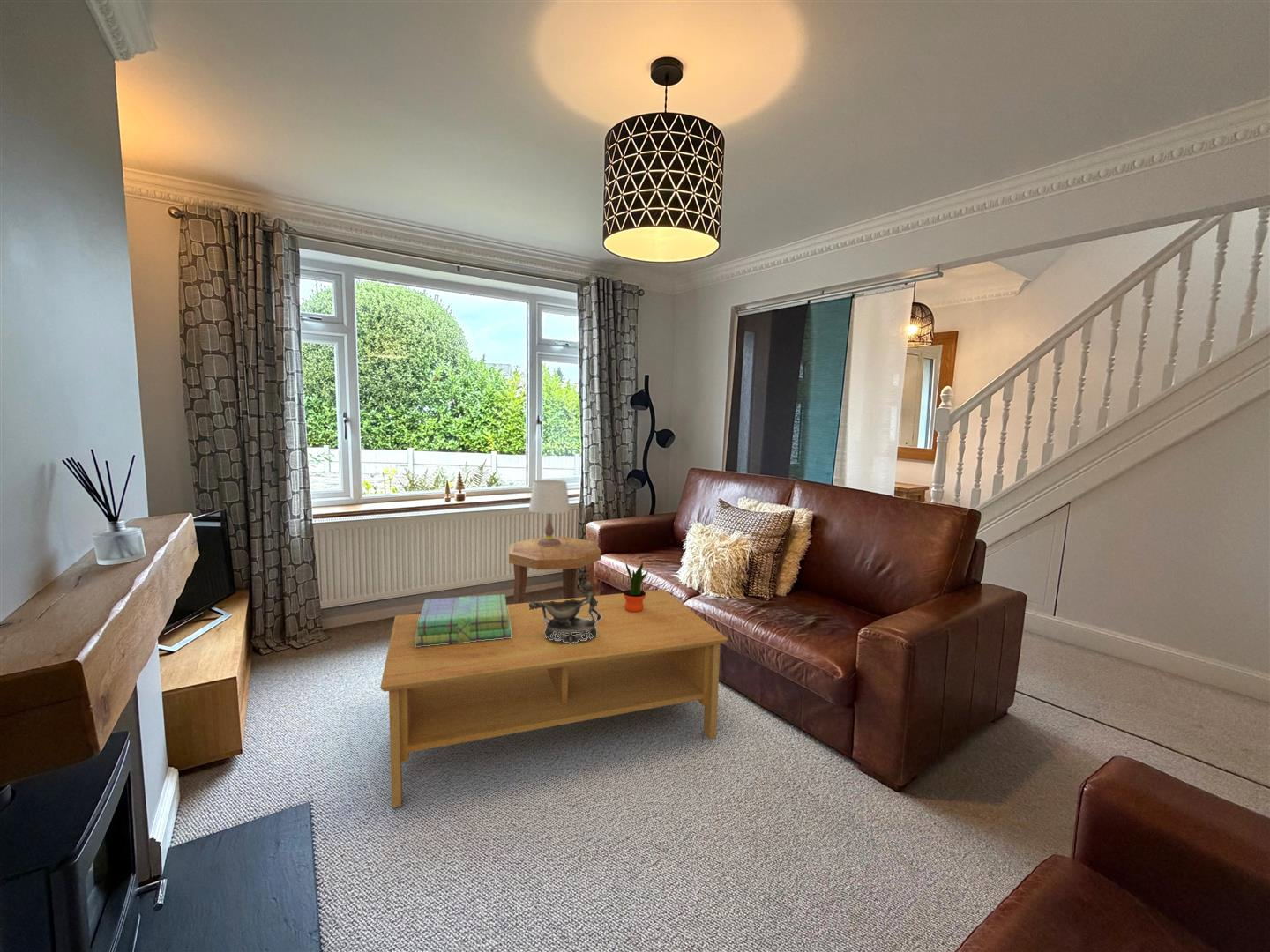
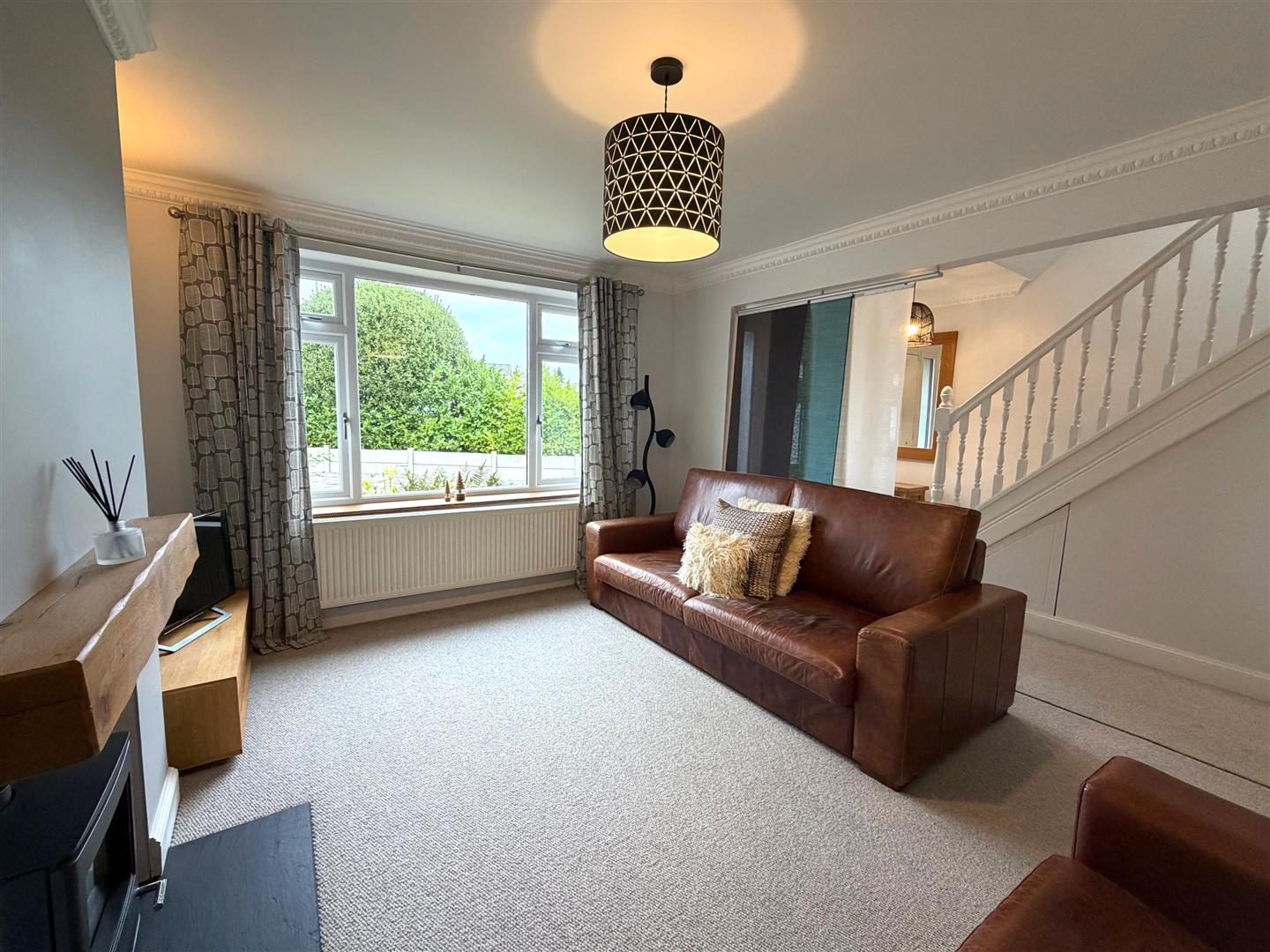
- decorative bowl (565, 609)
- table lamp (549, 512)
- side table (563, 585)
- stack of books (465, 618)
- coffee table (556, 676)
- potted plant (637, 584)
